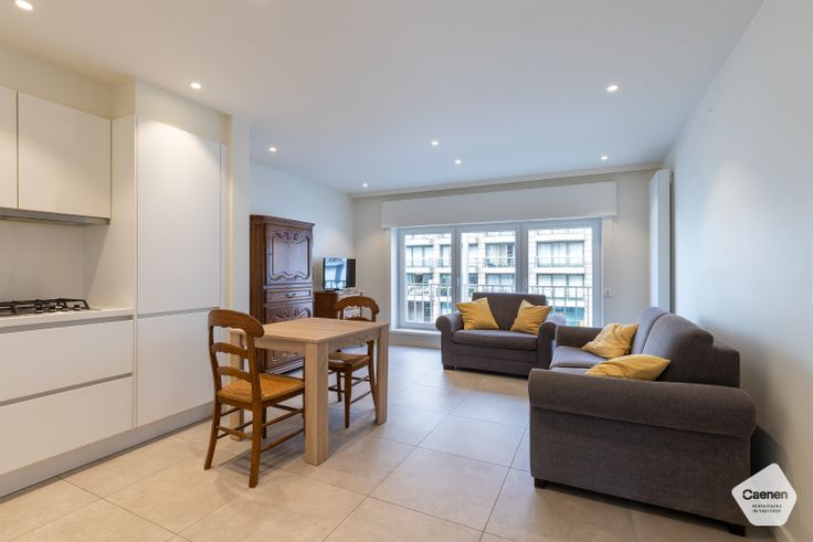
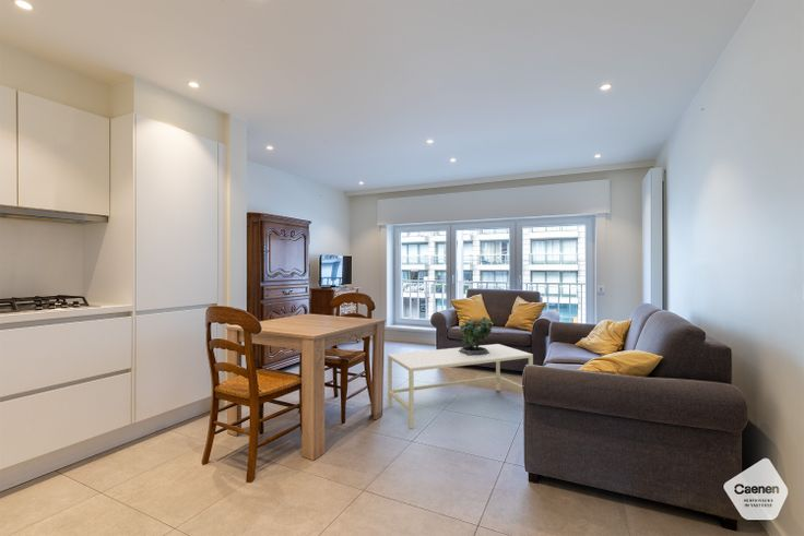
+ potted plant (476, 333)
+ coffee table (460, 381)
